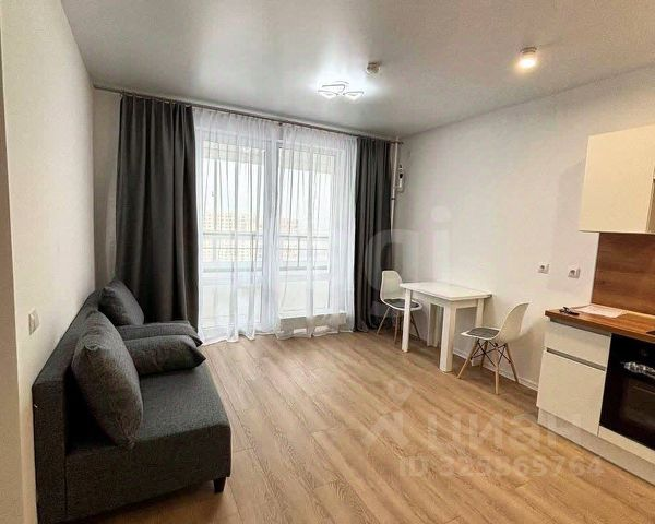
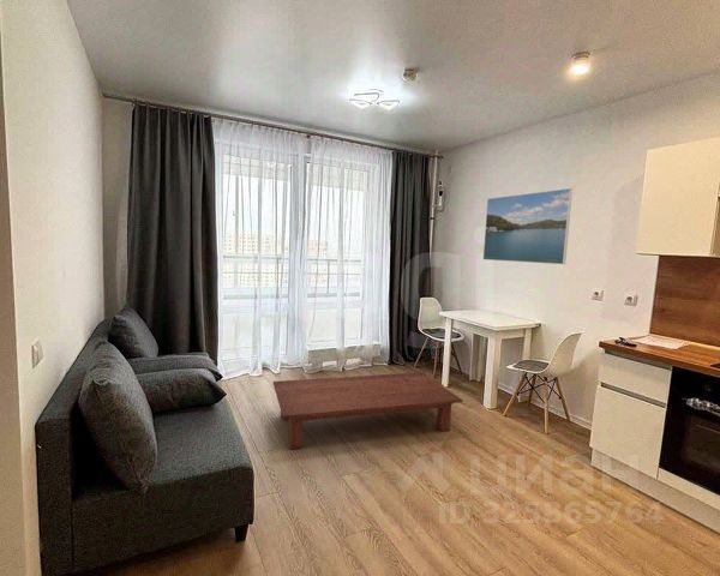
+ coffee table (364, 406)
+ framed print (522, 228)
